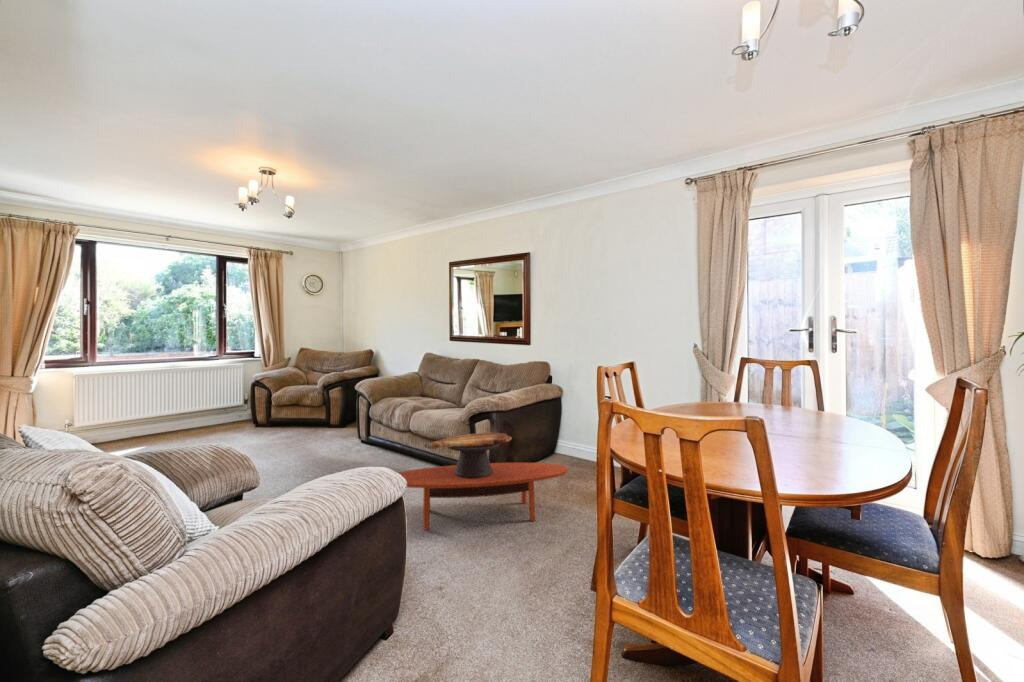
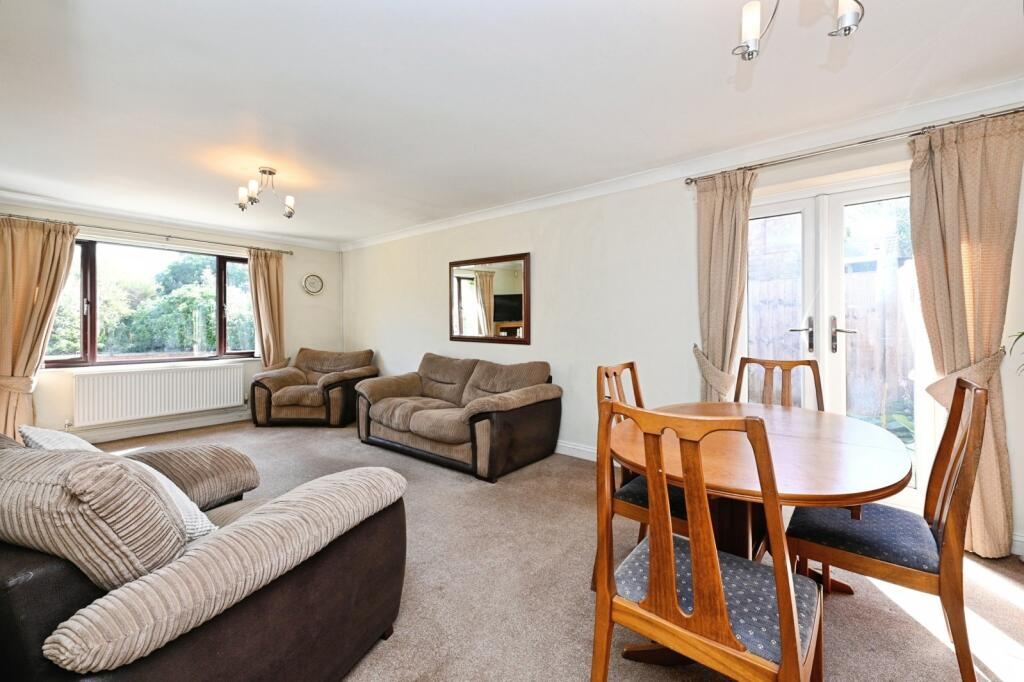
- coffee table (478, 494)
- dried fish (469, 455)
